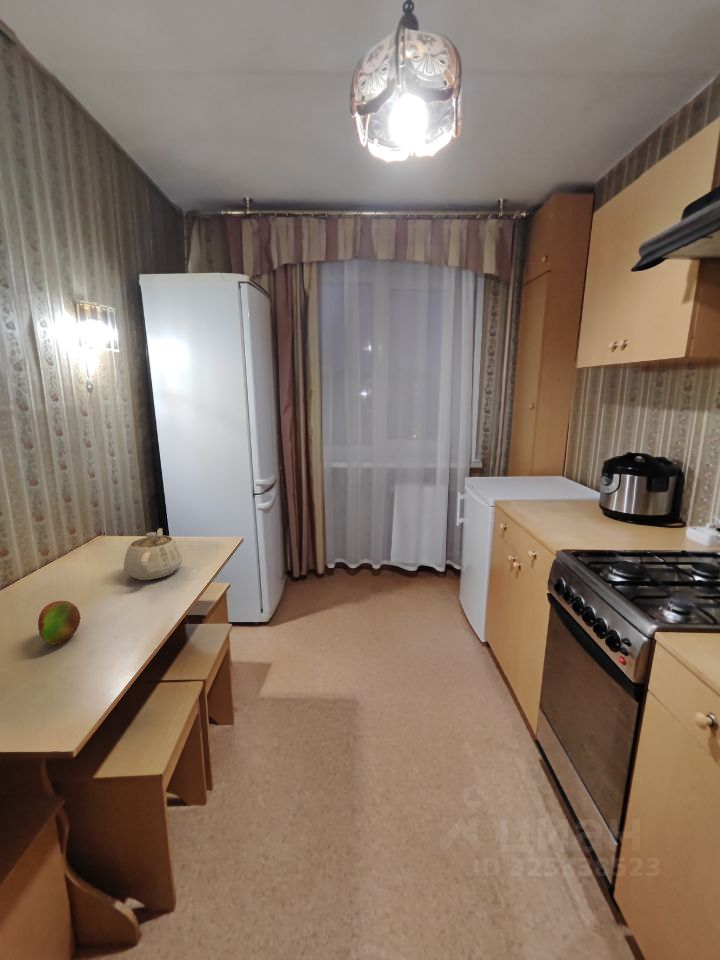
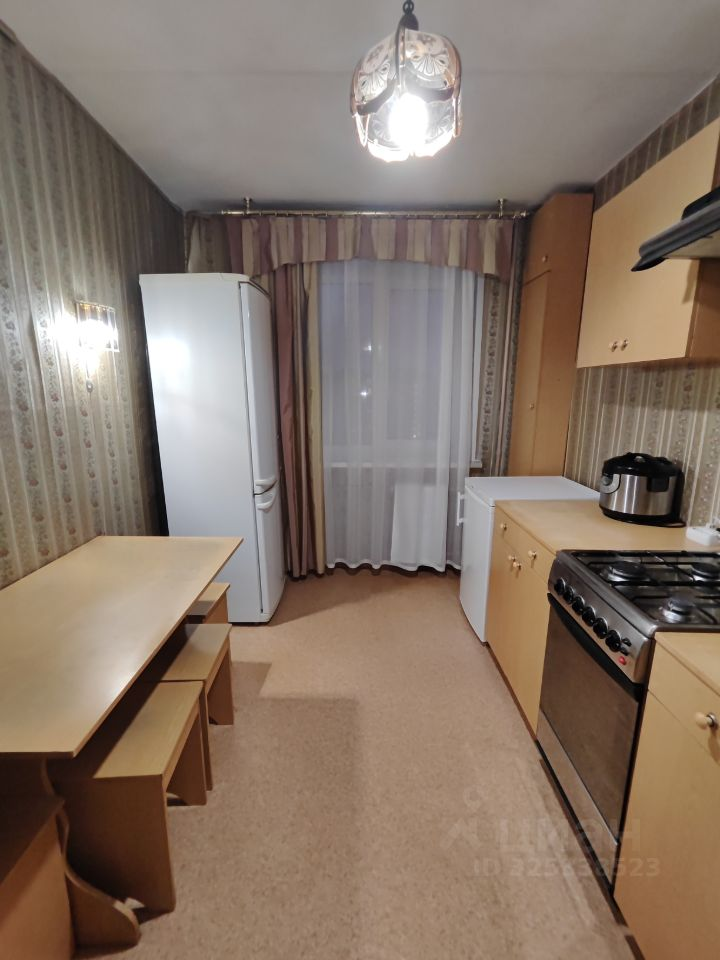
- fruit (58, 622)
- teapot (153, 552)
